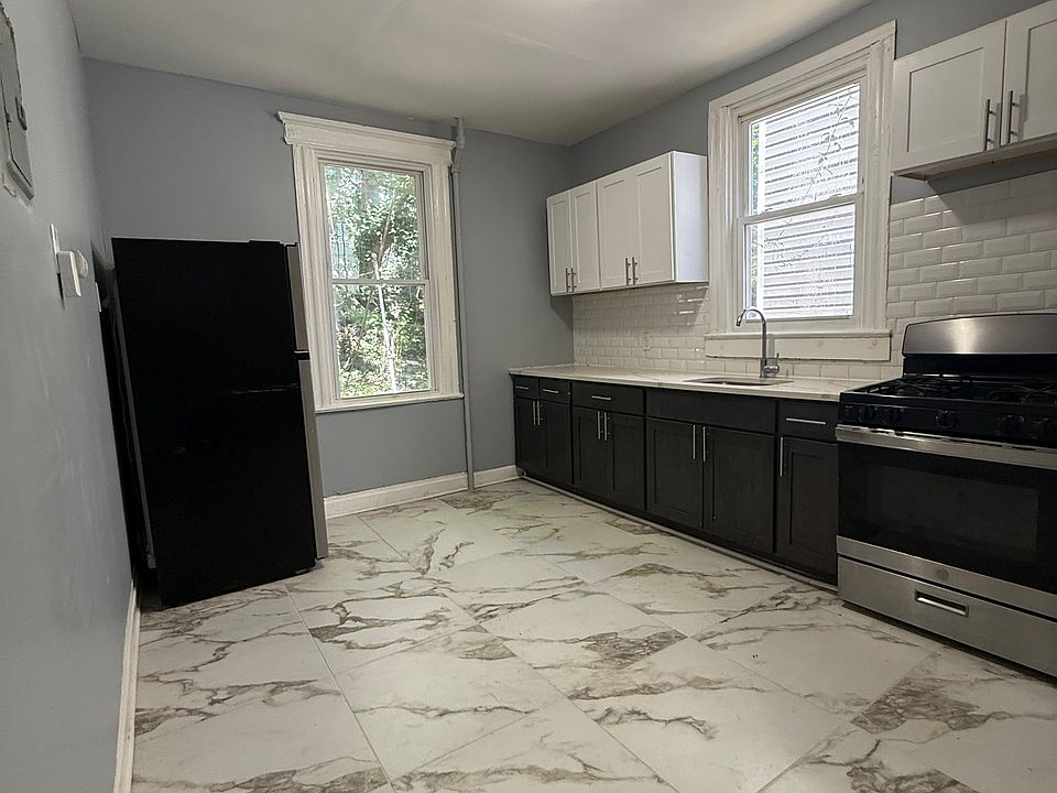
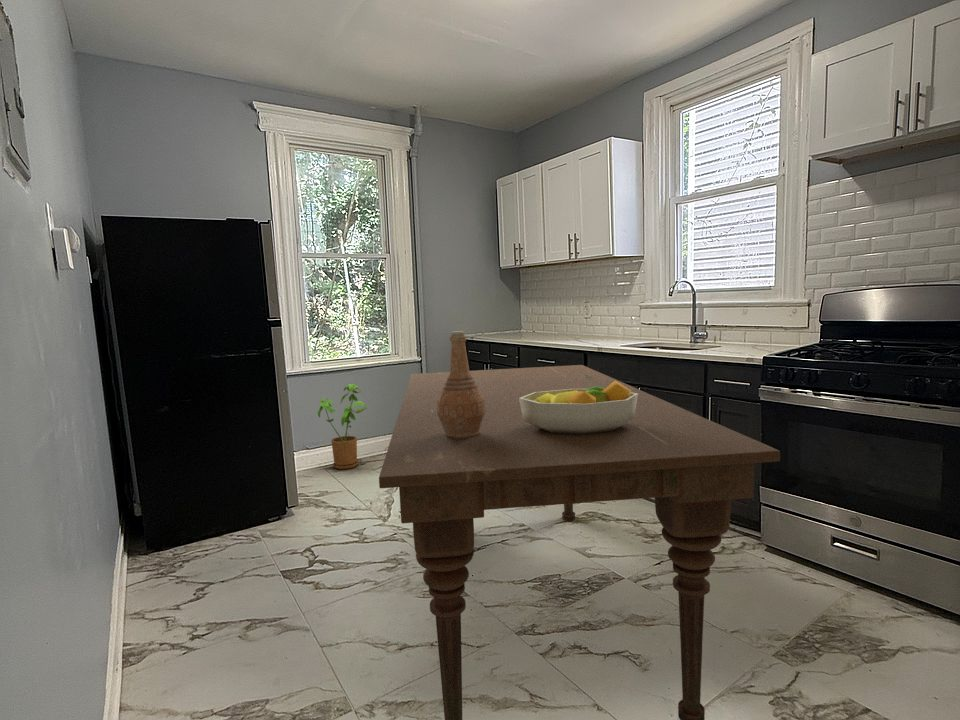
+ dining table (527, 497)
+ house plant (347, 426)
+ fruit bowl (578, 403)
+ vase (460, 382)
